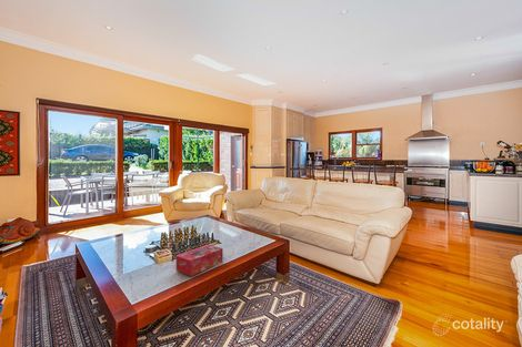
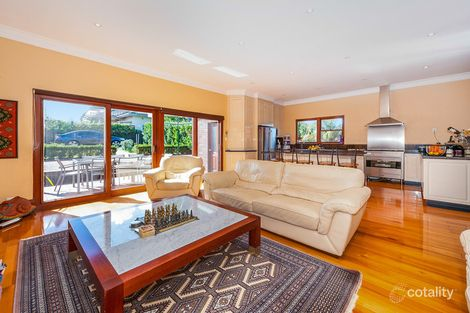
- tissue box (200, 258)
